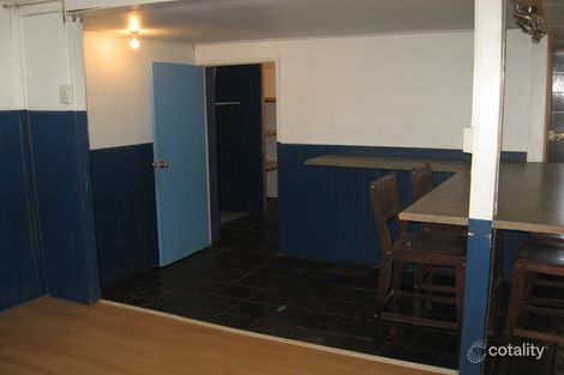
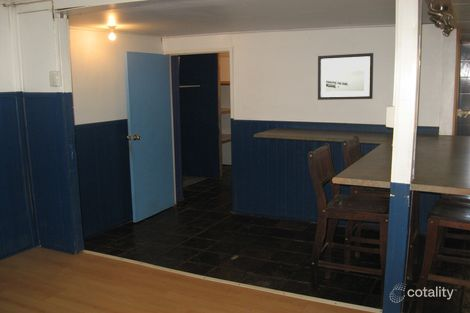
+ wall art (344, 77)
